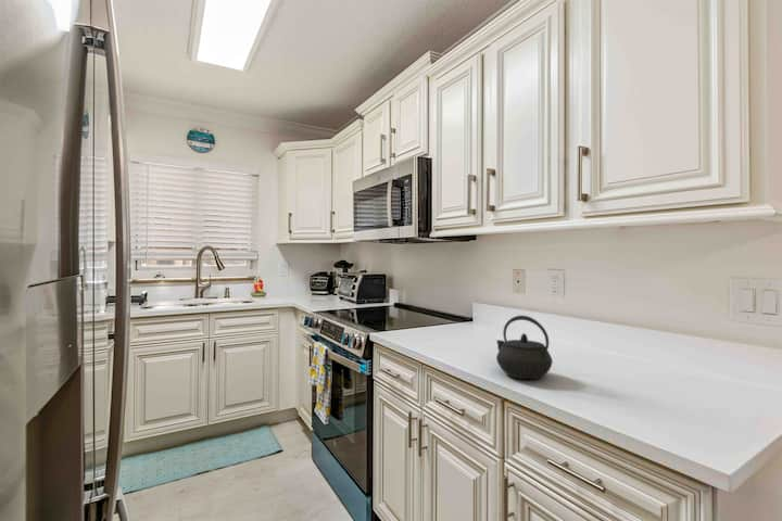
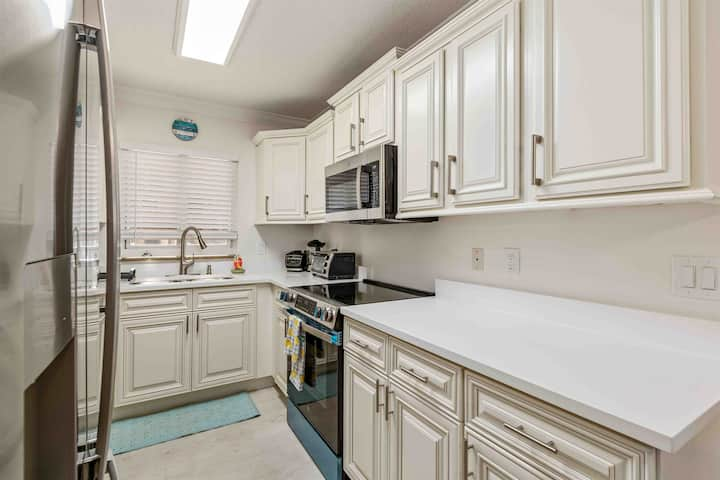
- kettle (520, 344)
